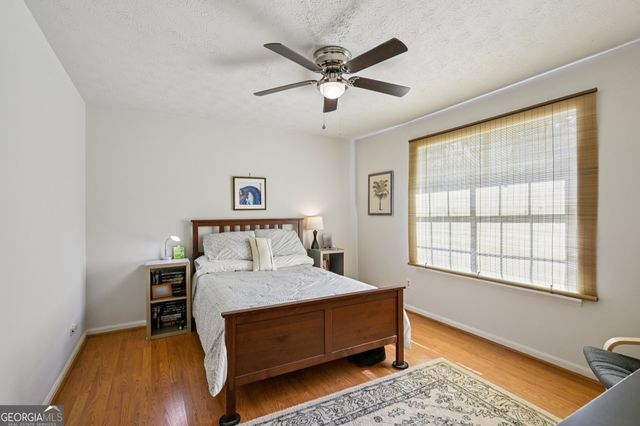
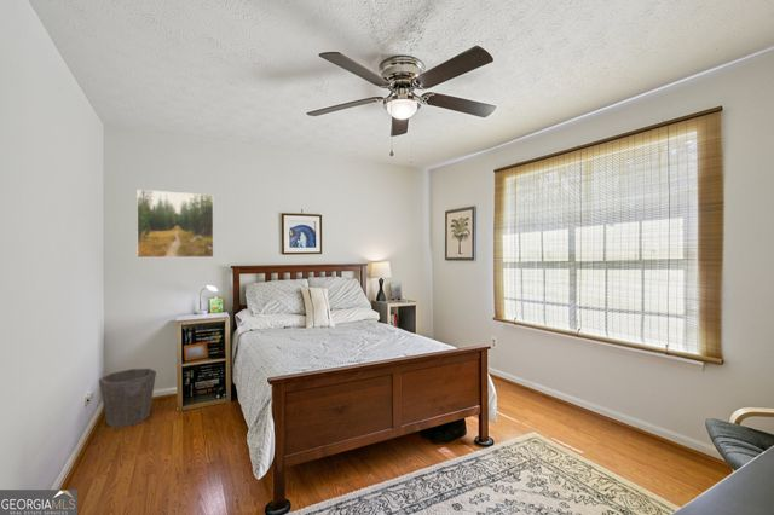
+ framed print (177, 225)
+ waste bin (128, 397)
